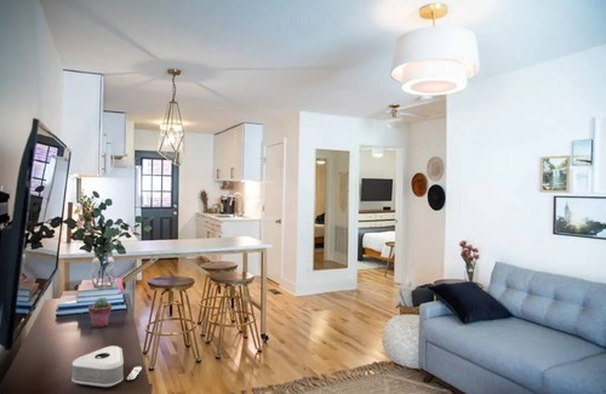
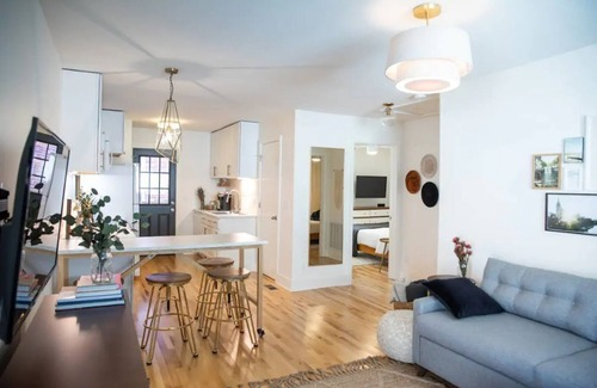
- potted succulent (99, 310)
- speaker (108, 365)
